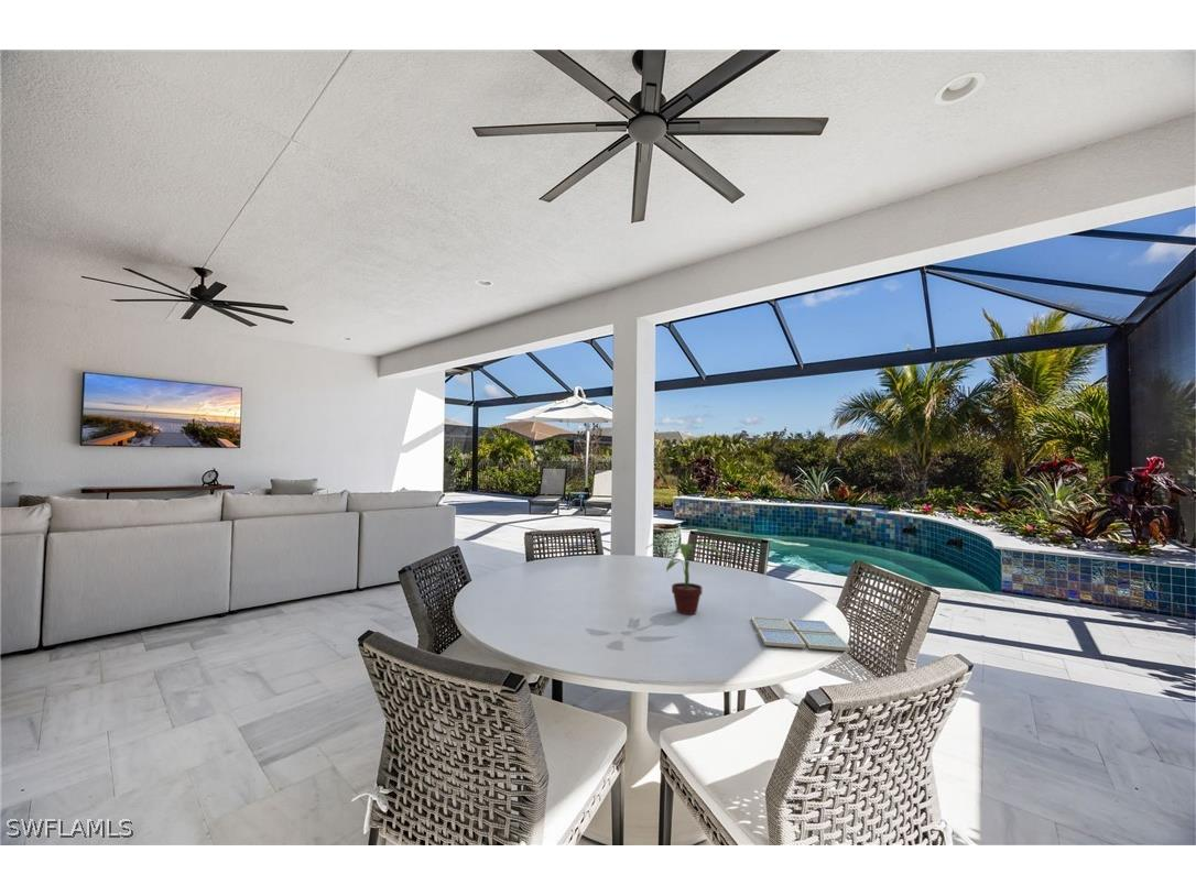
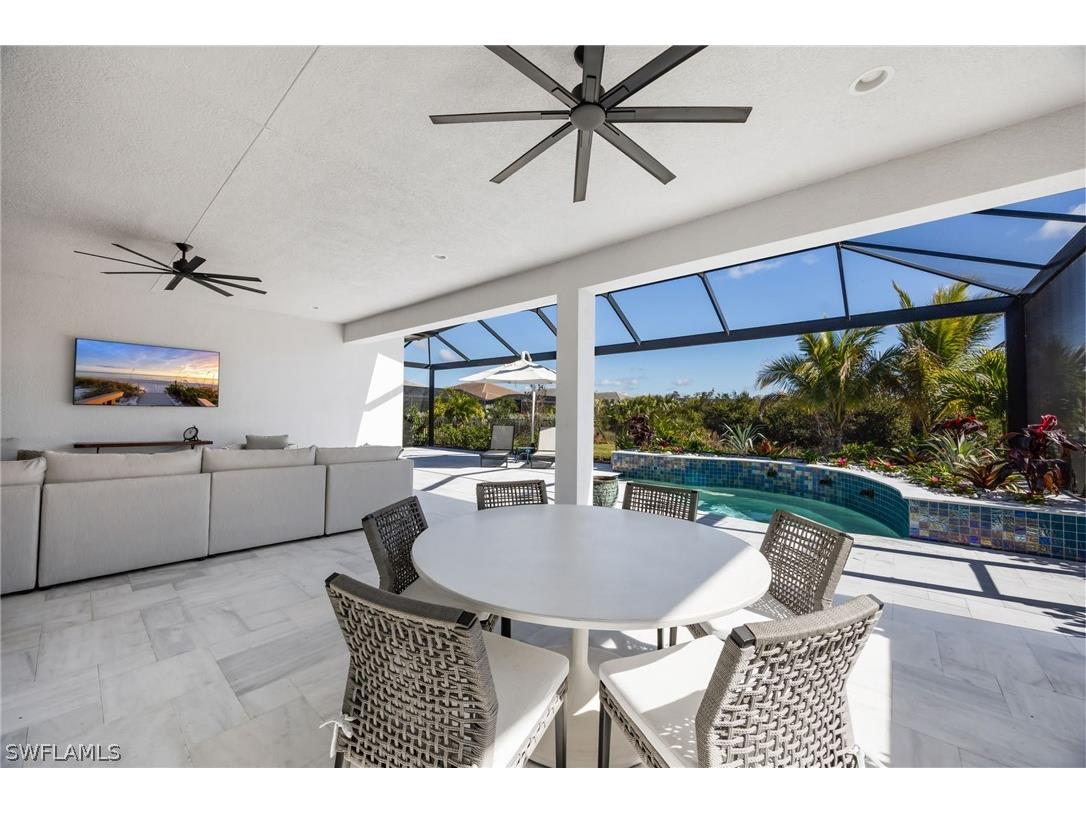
- potted plant (685, 576)
- drink coaster (796, 633)
